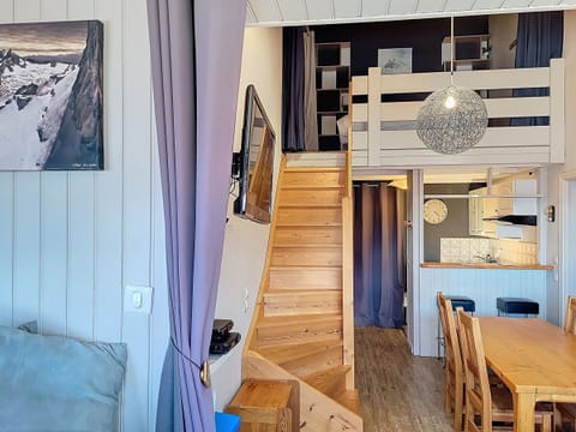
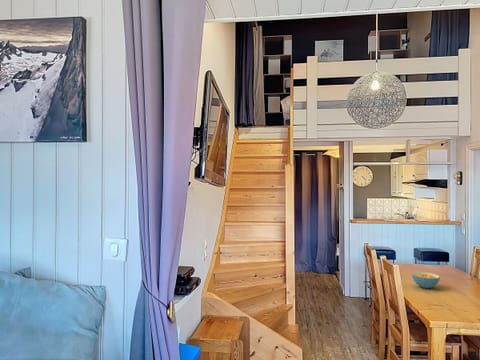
+ cereal bowl (425, 281)
